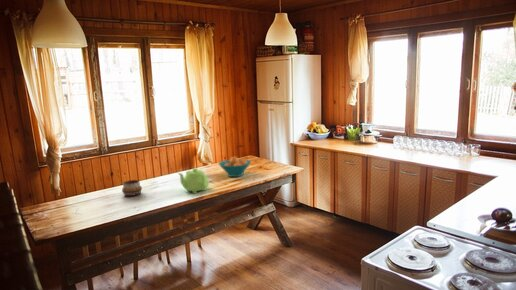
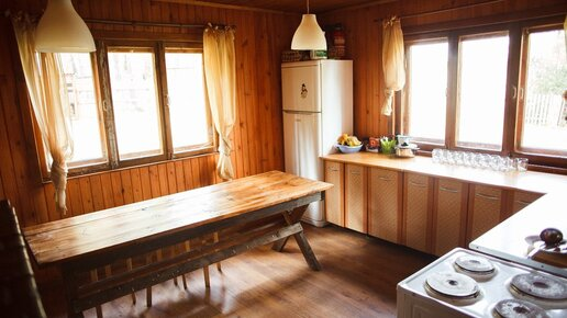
- fruit bowl (235, 165)
- decorative bowl (131, 188)
- teapot (192, 180)
